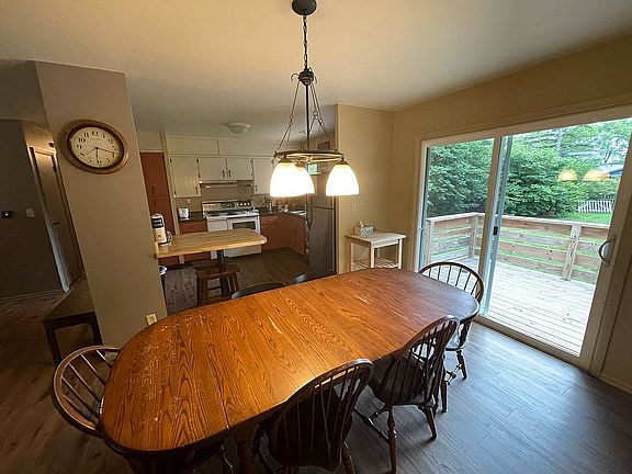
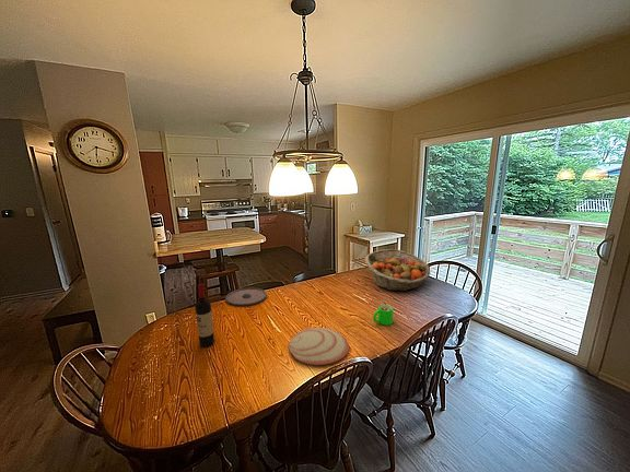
+ plate (246, 295)
+ plate (318, 342)
+ wine bottle (203, 315)
+ mug (382, 315)
+ fruit basket (397, 269)
